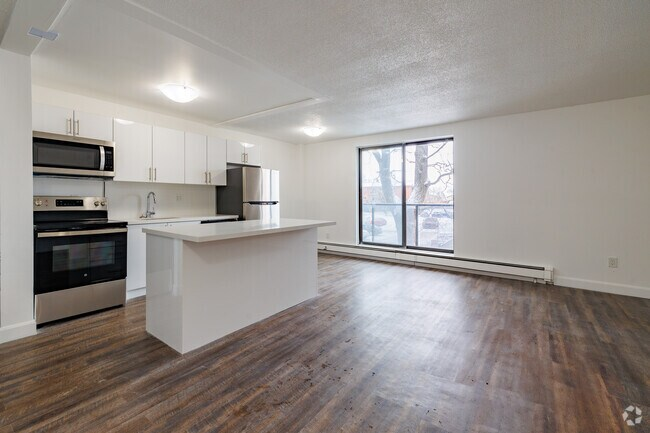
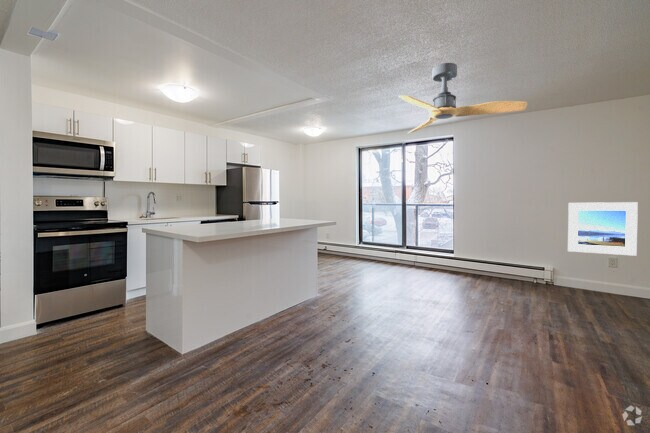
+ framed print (600, 227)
+ ceiling fan (454, 95)
